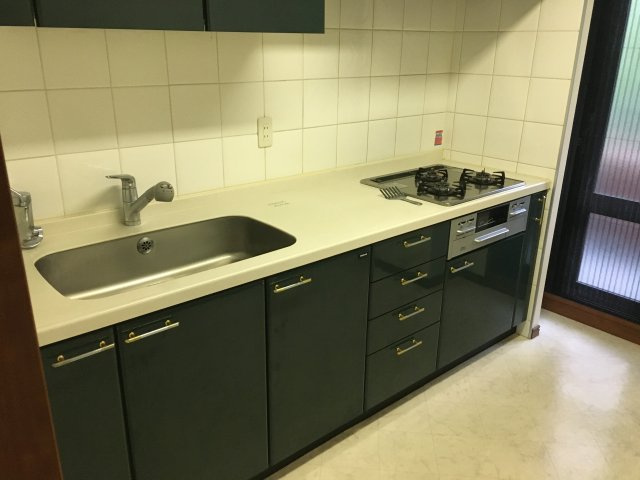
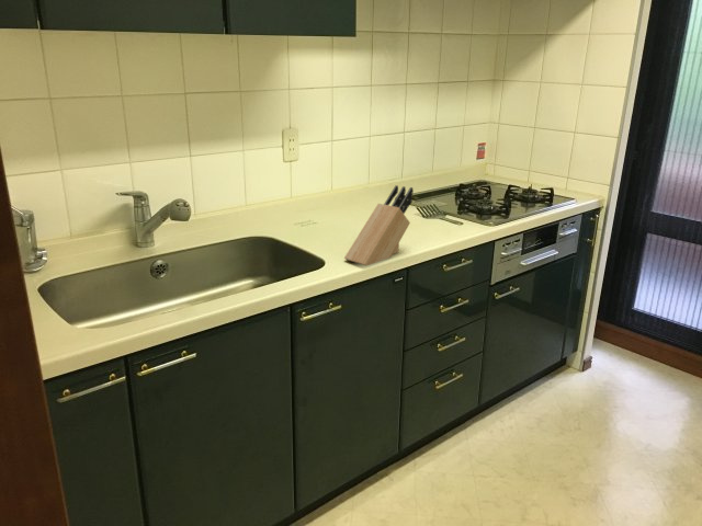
+ knife block (382, 222)
